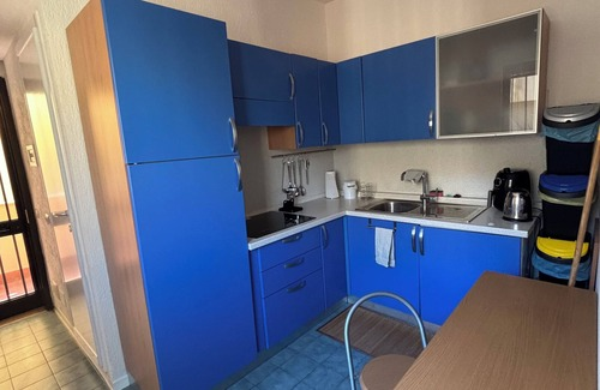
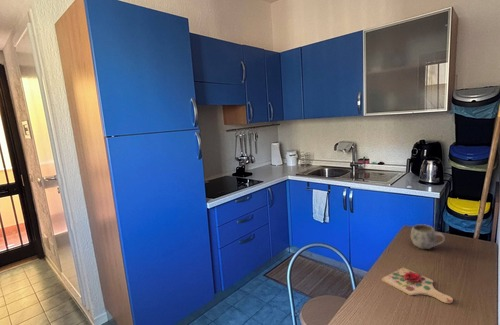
+ cutting board (419, 284)
+ mug (427, 238)
